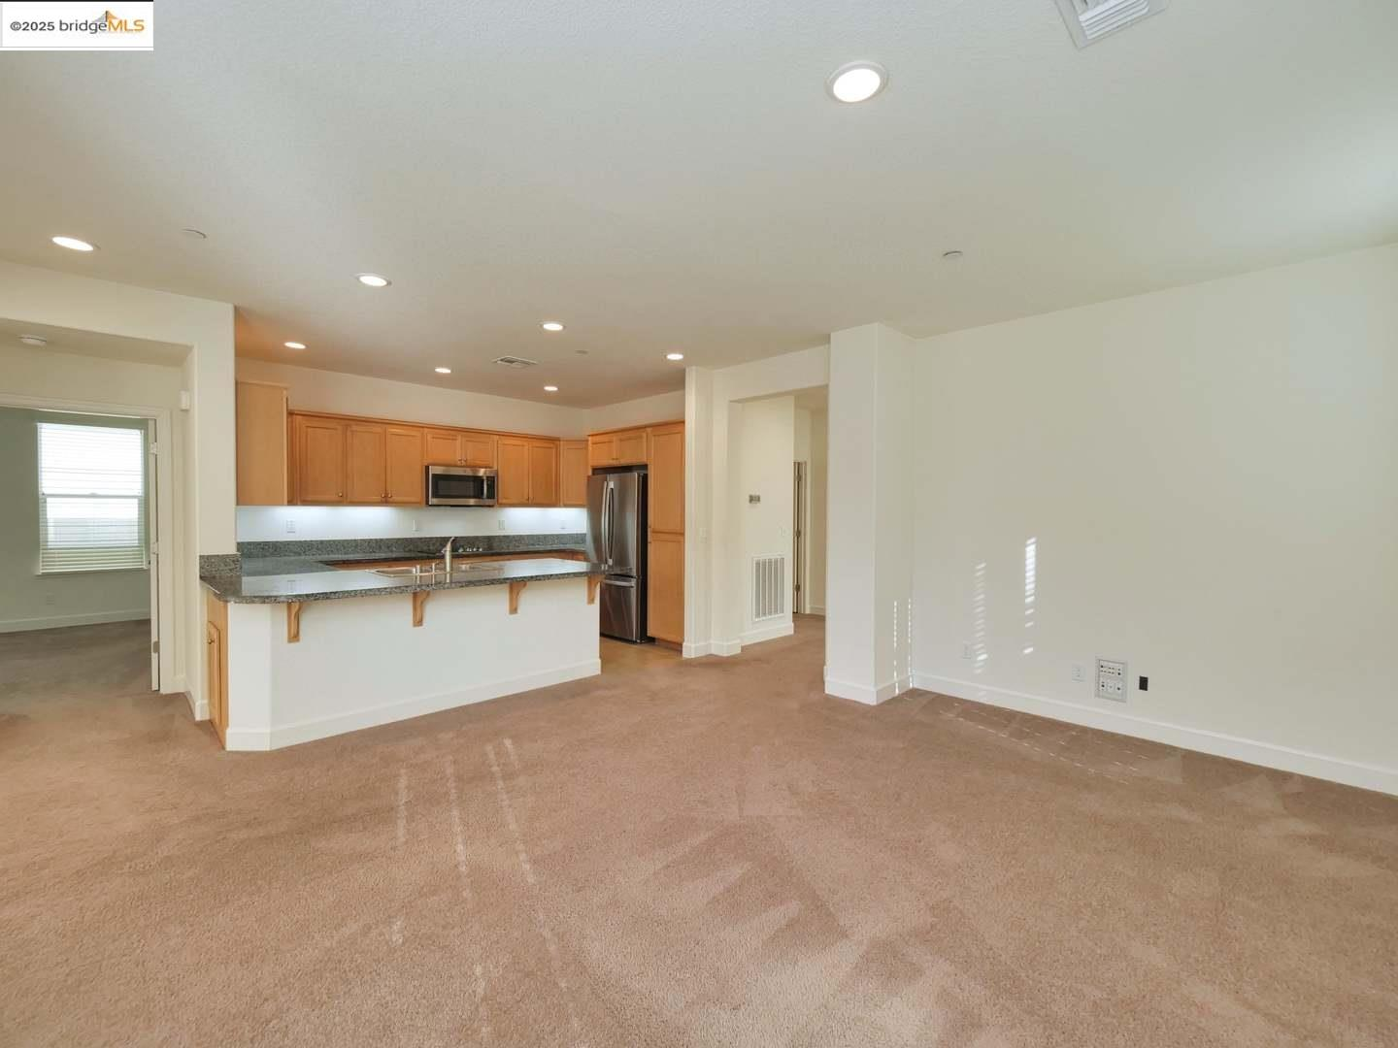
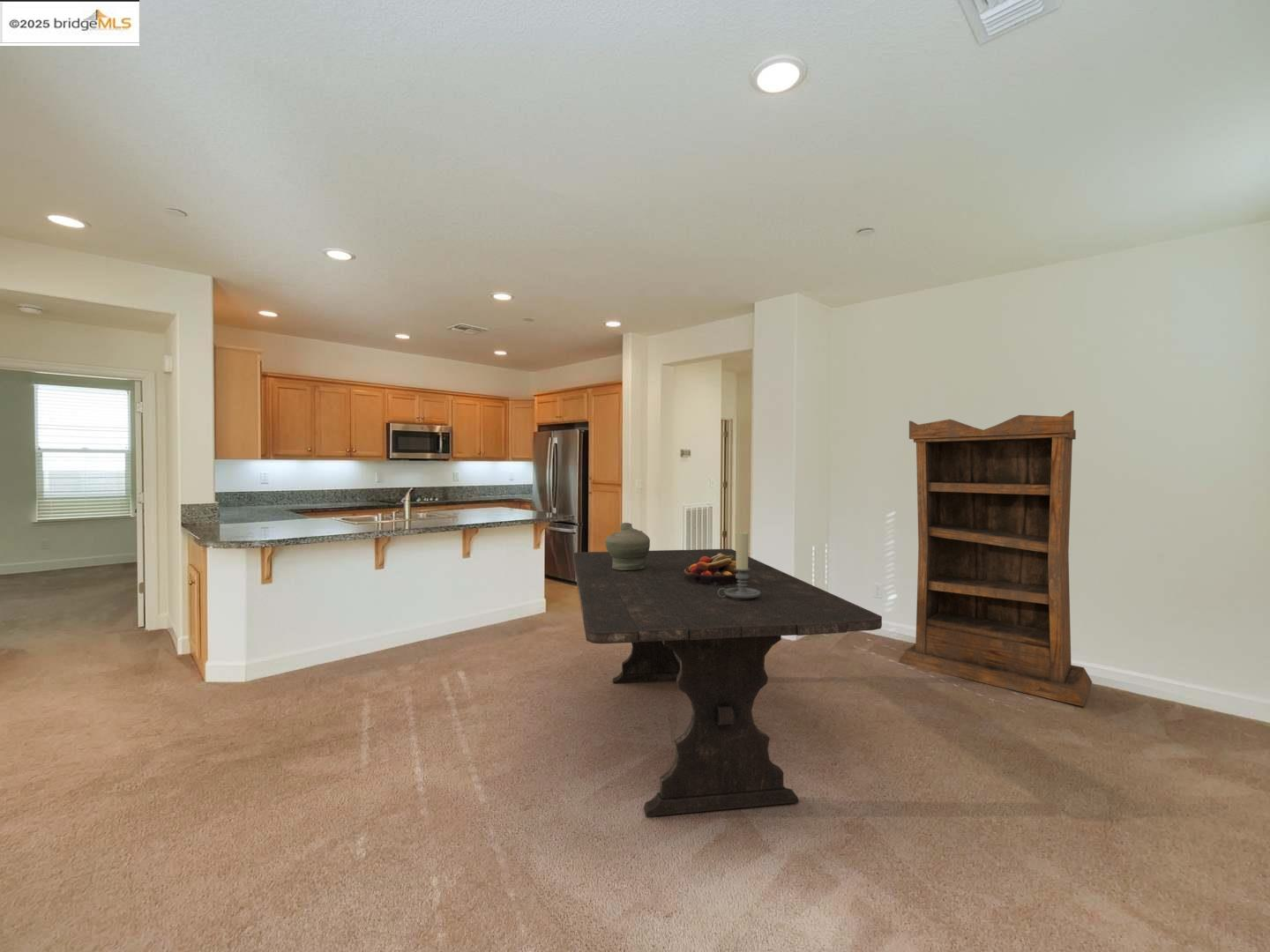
+ bookshelf (990, 545)
+ jar (627, 545)
+ candle holder (738, 563)
+ dining table (684, 652)
+ fruit bowl (713, 567)
